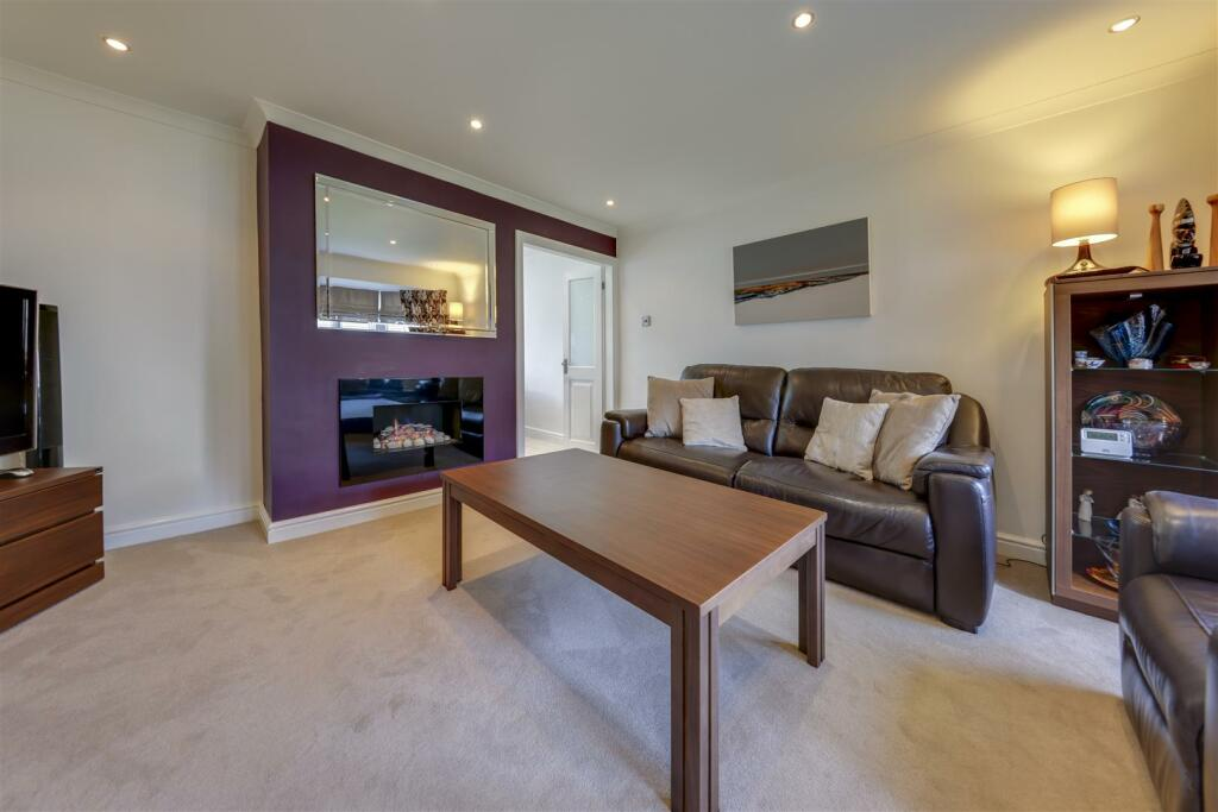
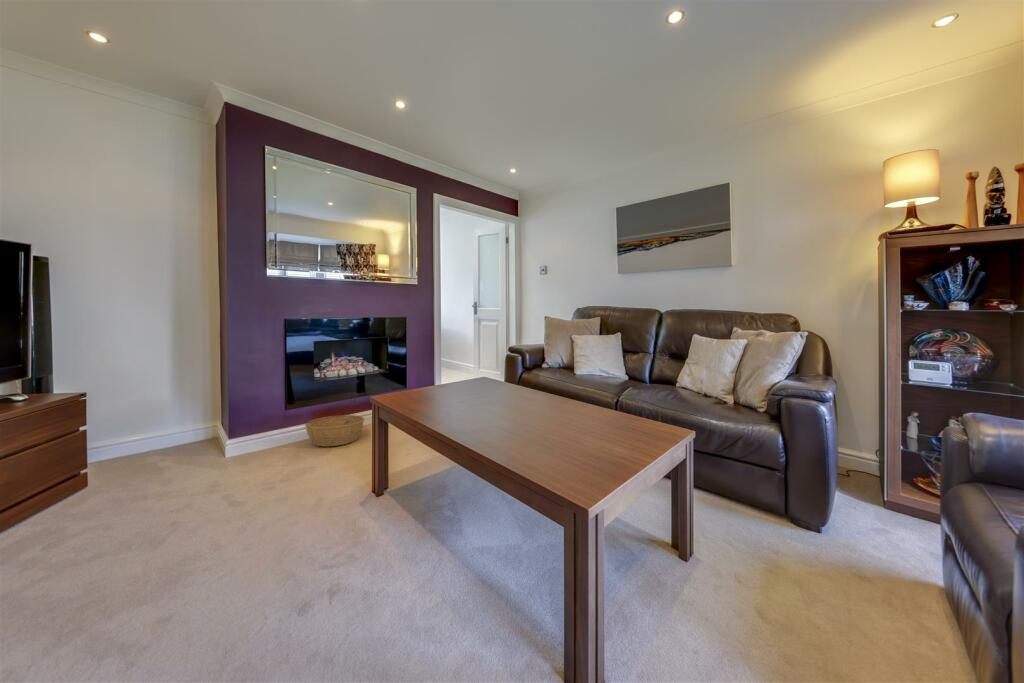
+ basket (335, 430)
